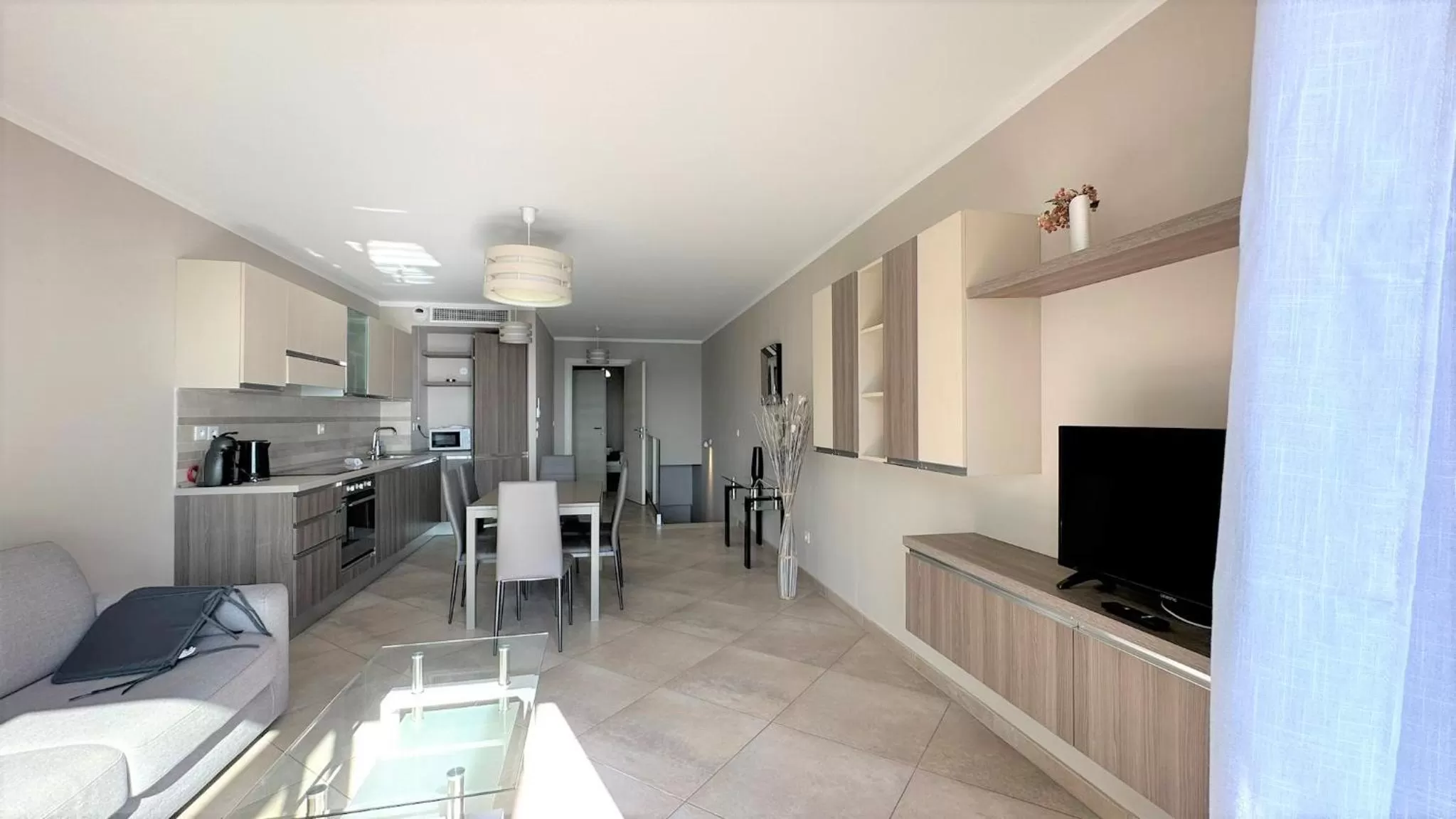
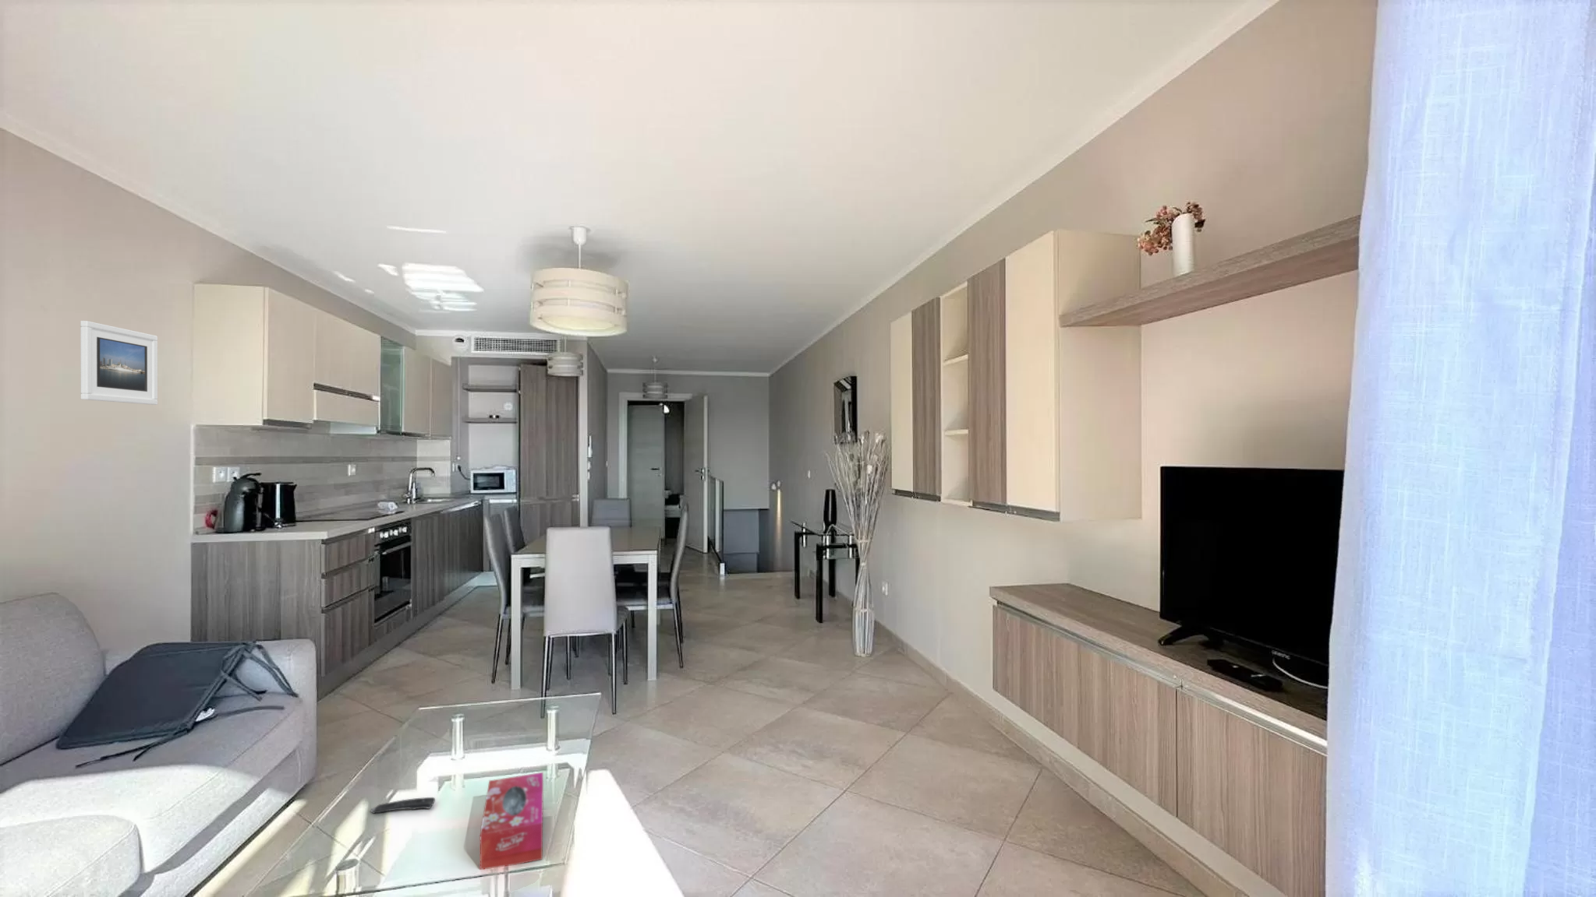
+ remote control (402, 805)
+ tissue box (514, 817)
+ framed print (122, 365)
